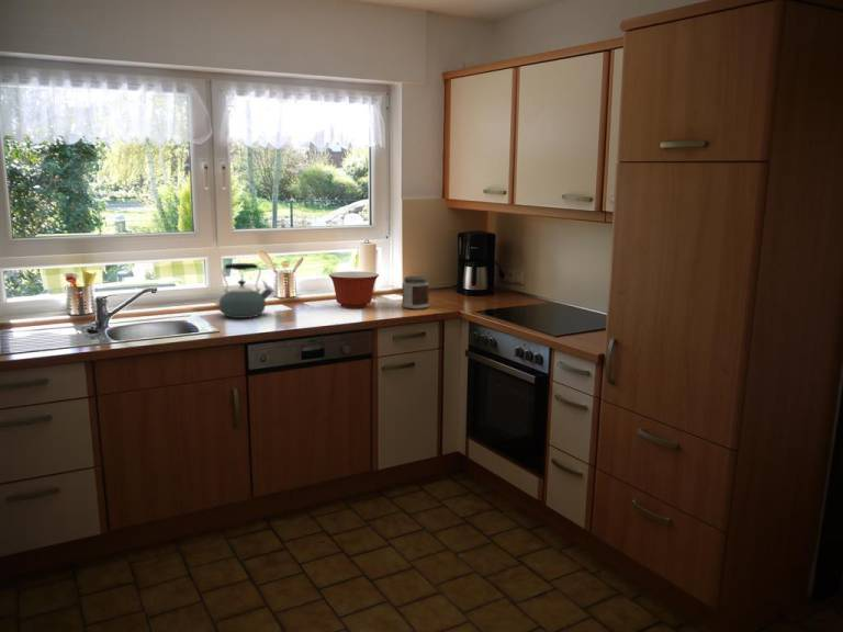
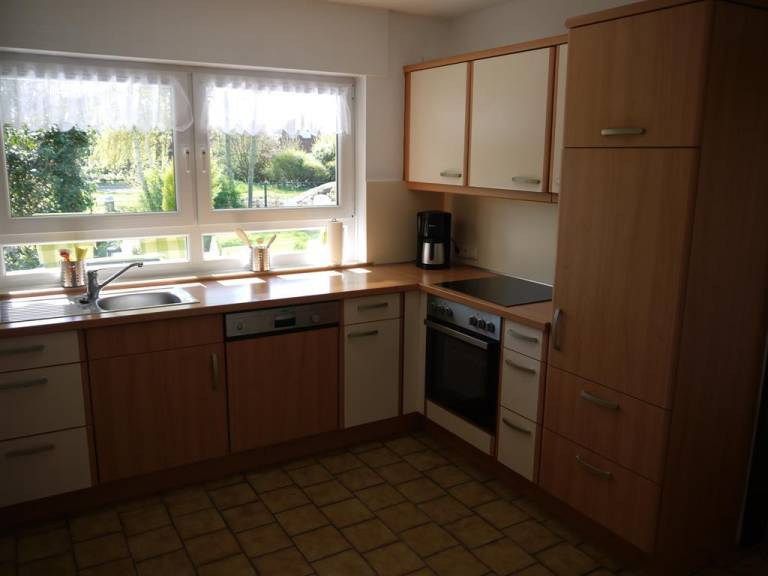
- jar (415, 292)
- mixing bowl (353, 290)
- kettle (246, 289)
